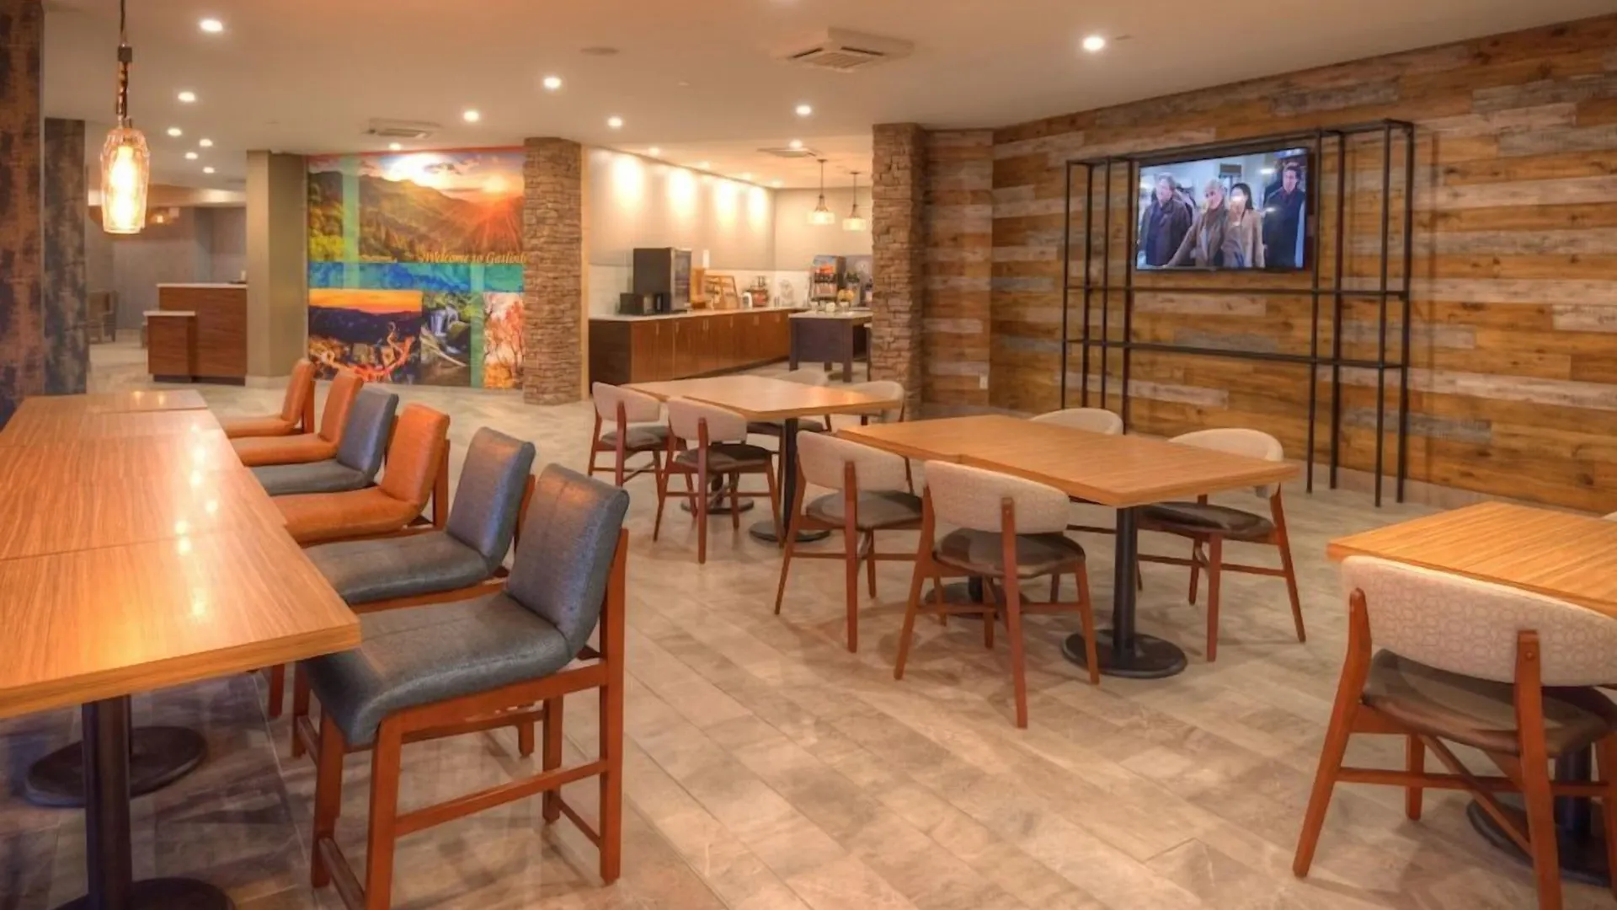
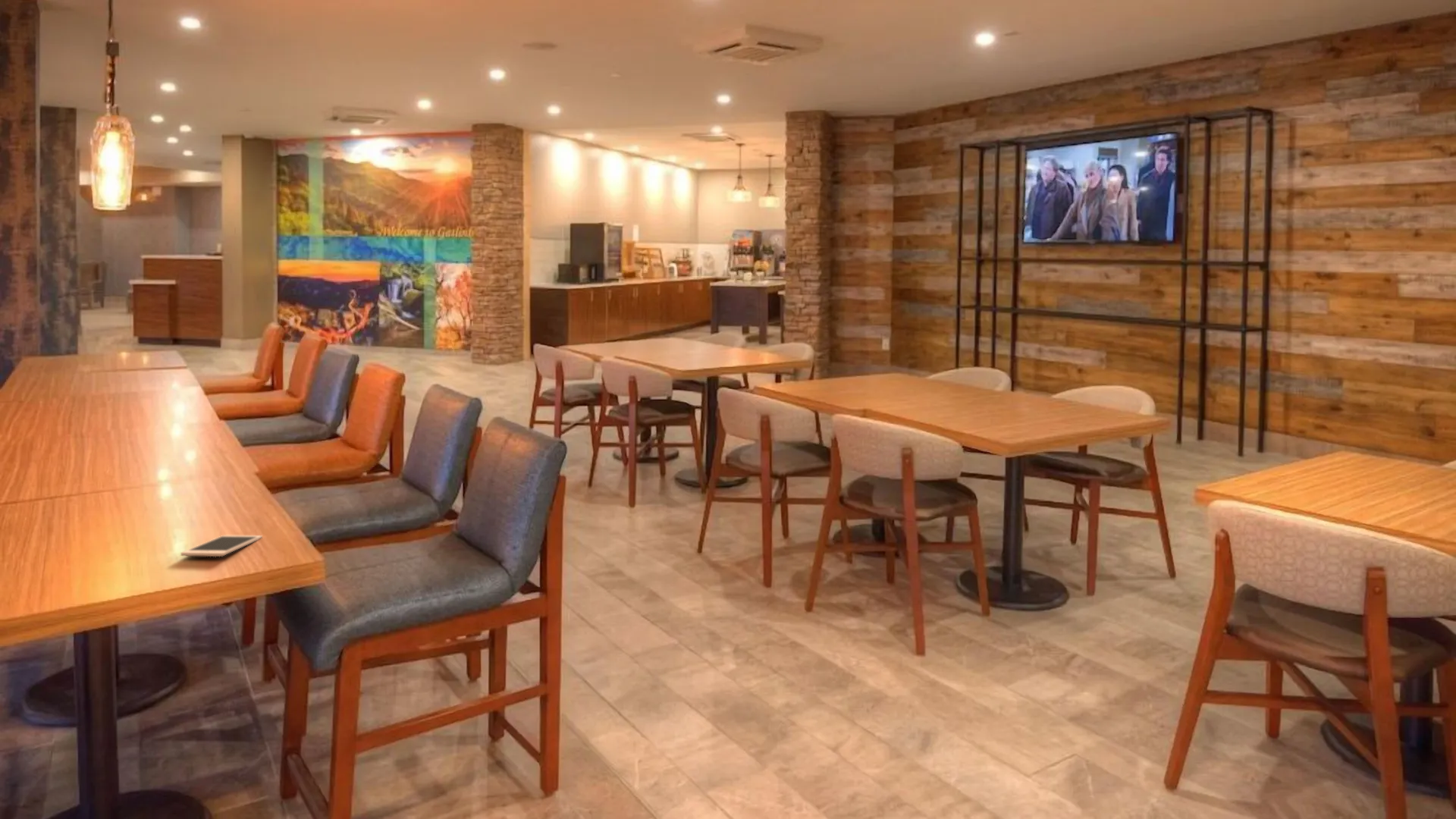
+ cell phone (223, 545)
